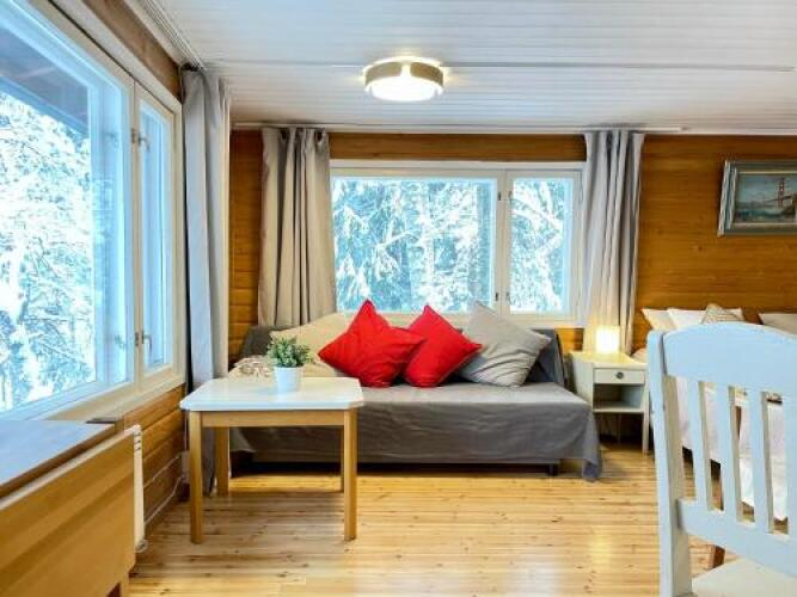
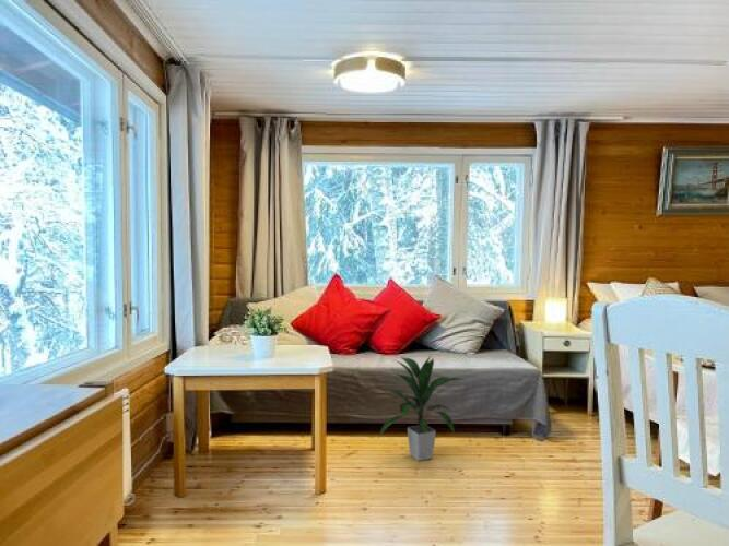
+ indoor plant (418, 404)
